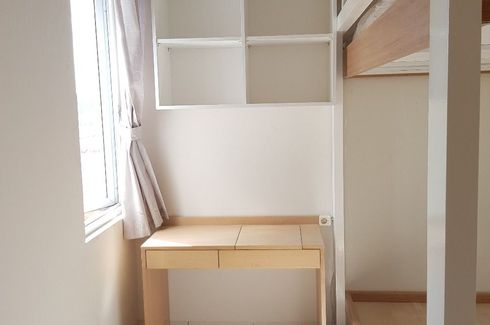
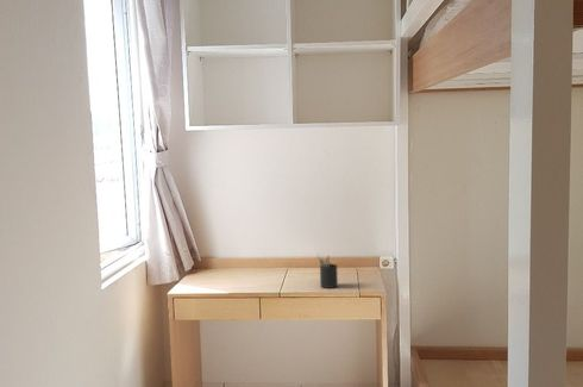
+ pen holder (327, 269)
